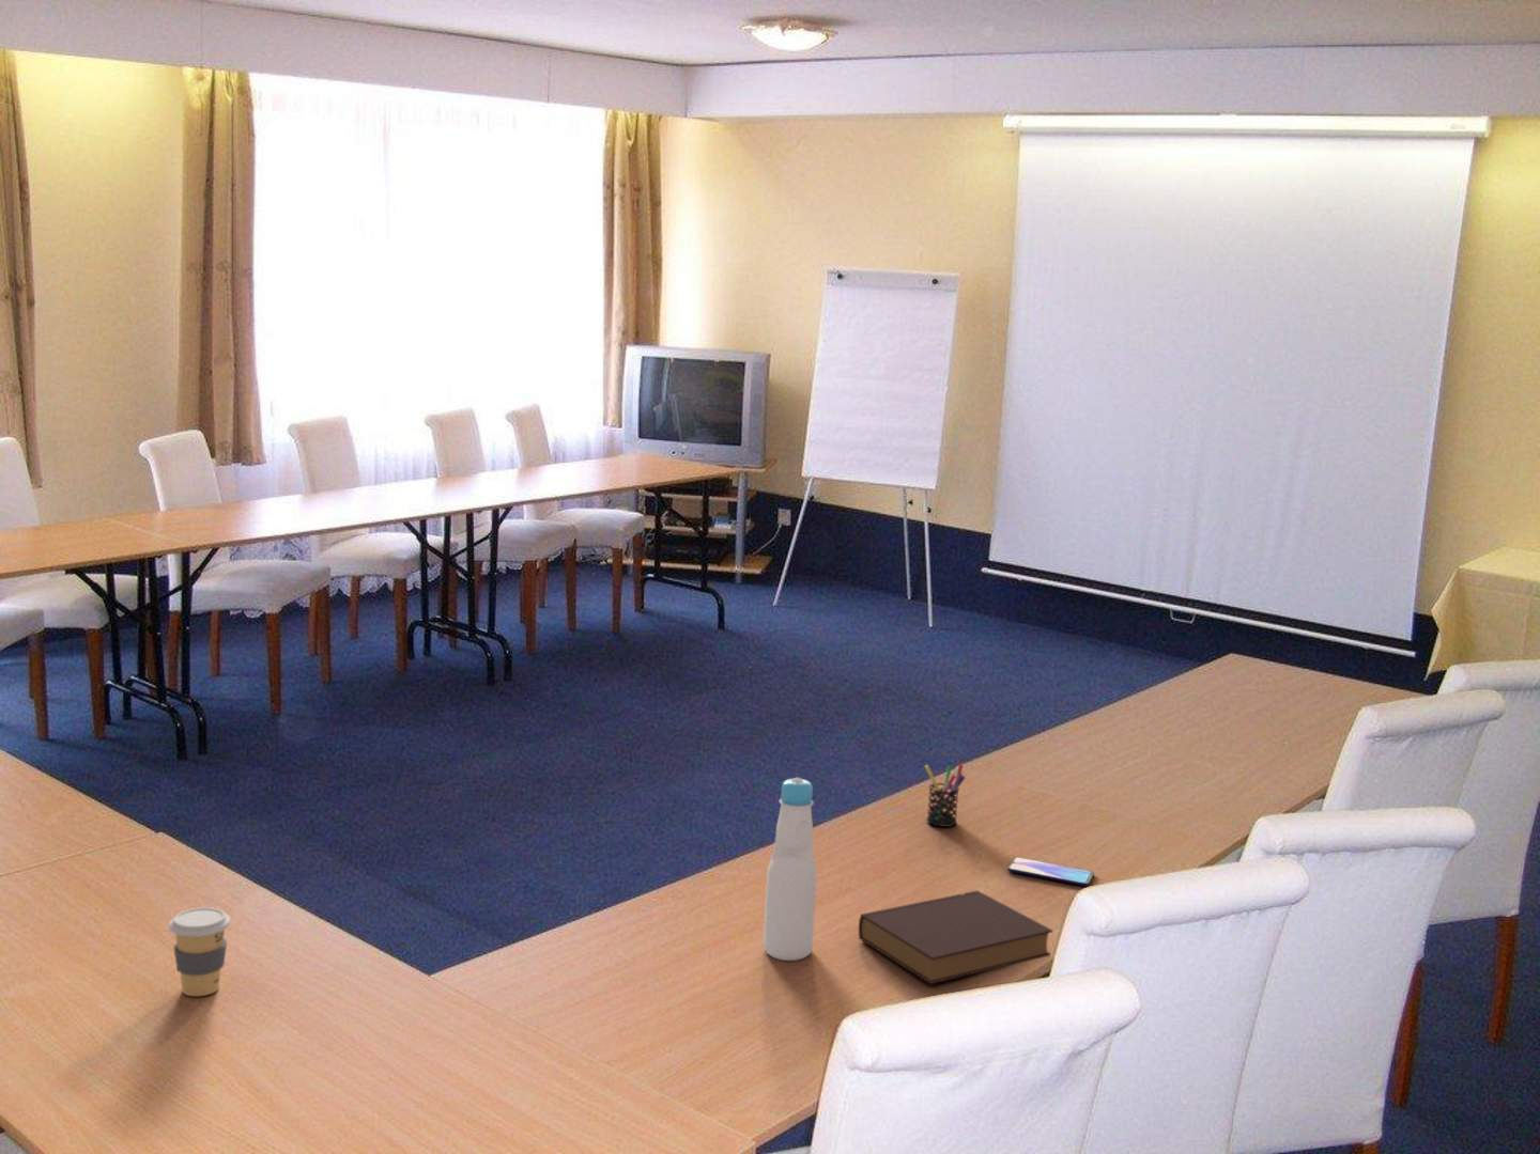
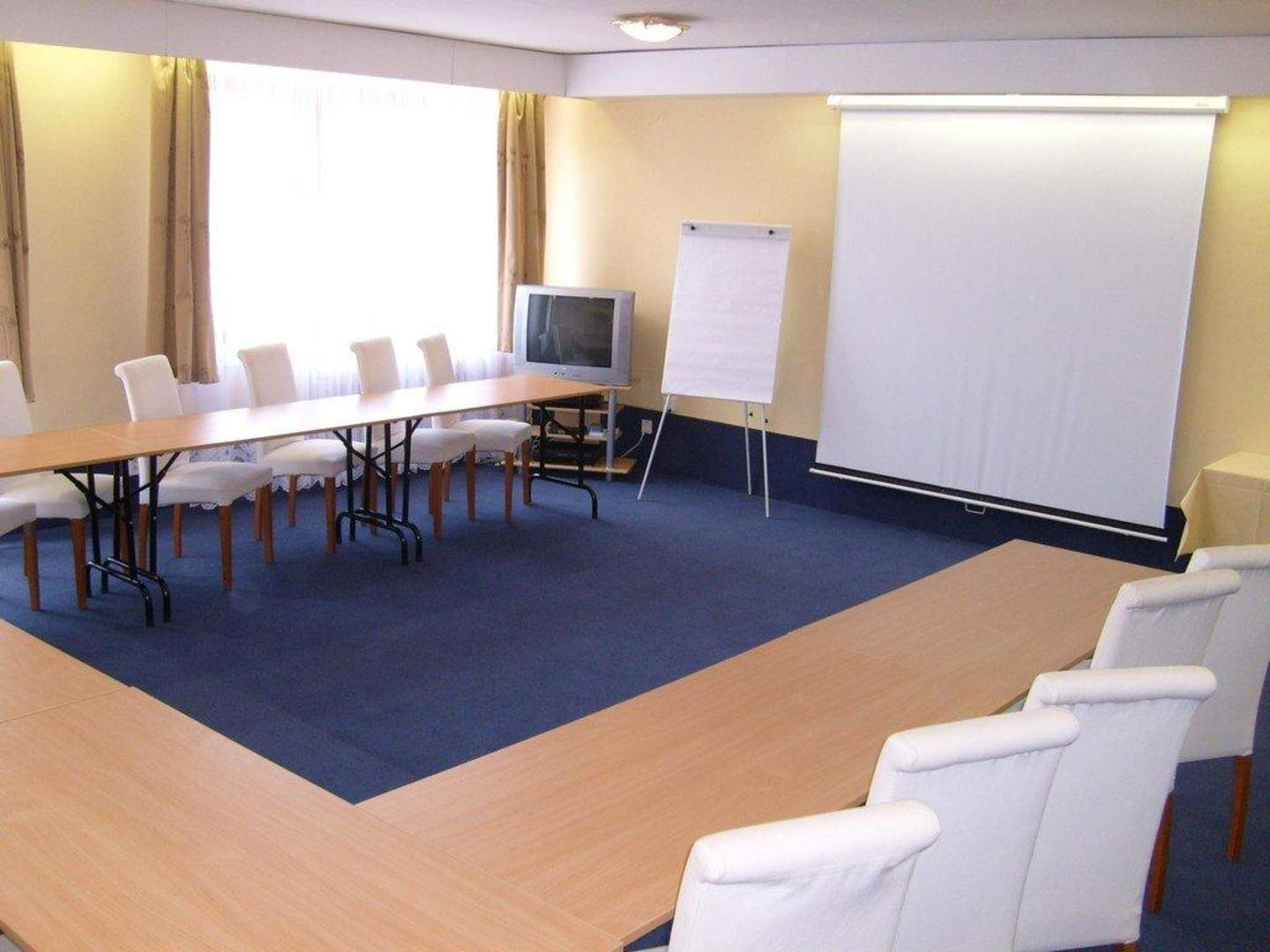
- coffee cup (200, 952)
- bottle (793, 867)
- book (954, 933)
- pen holder (946, 790)
- smartphone (1050, 870)
